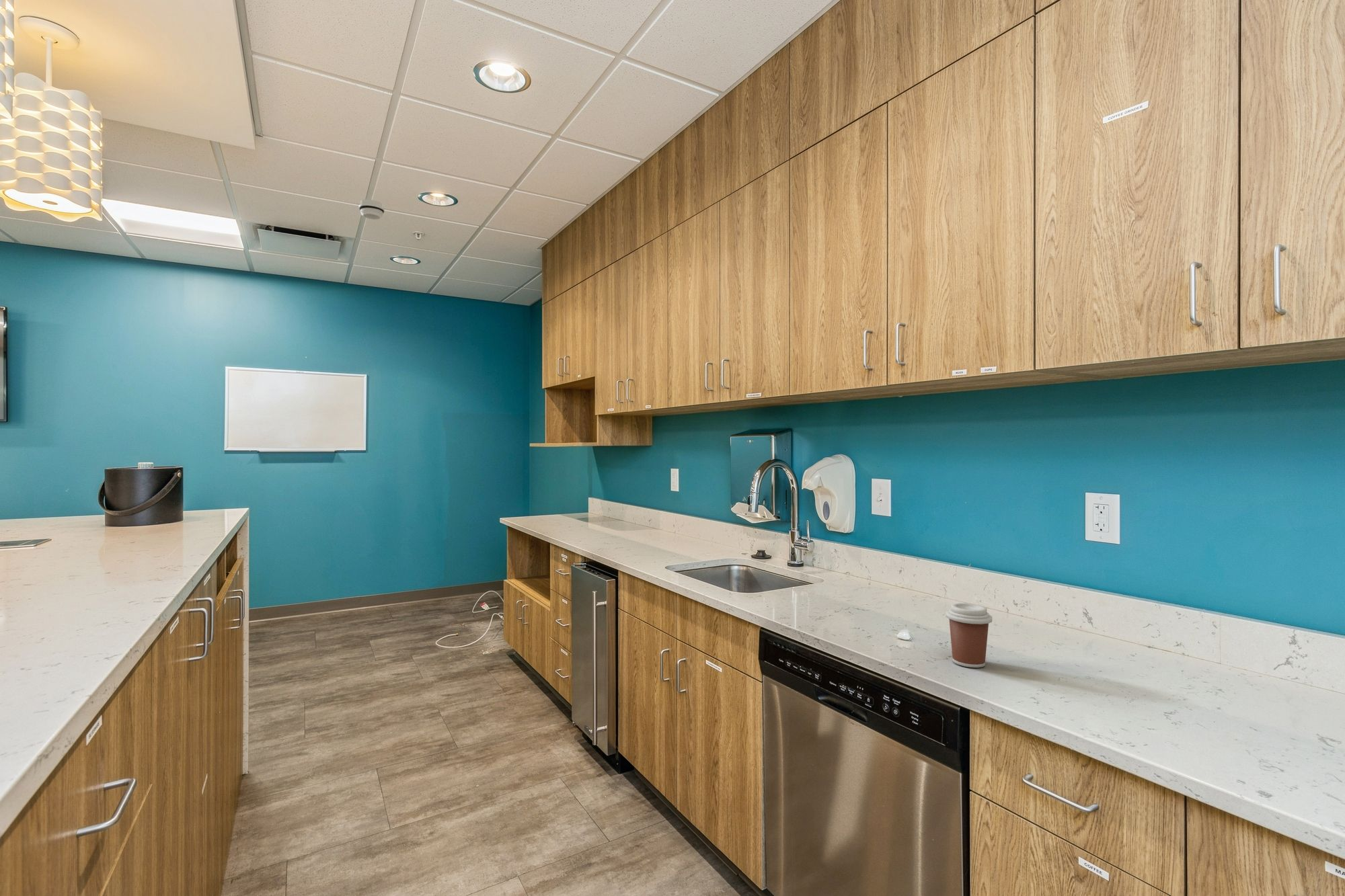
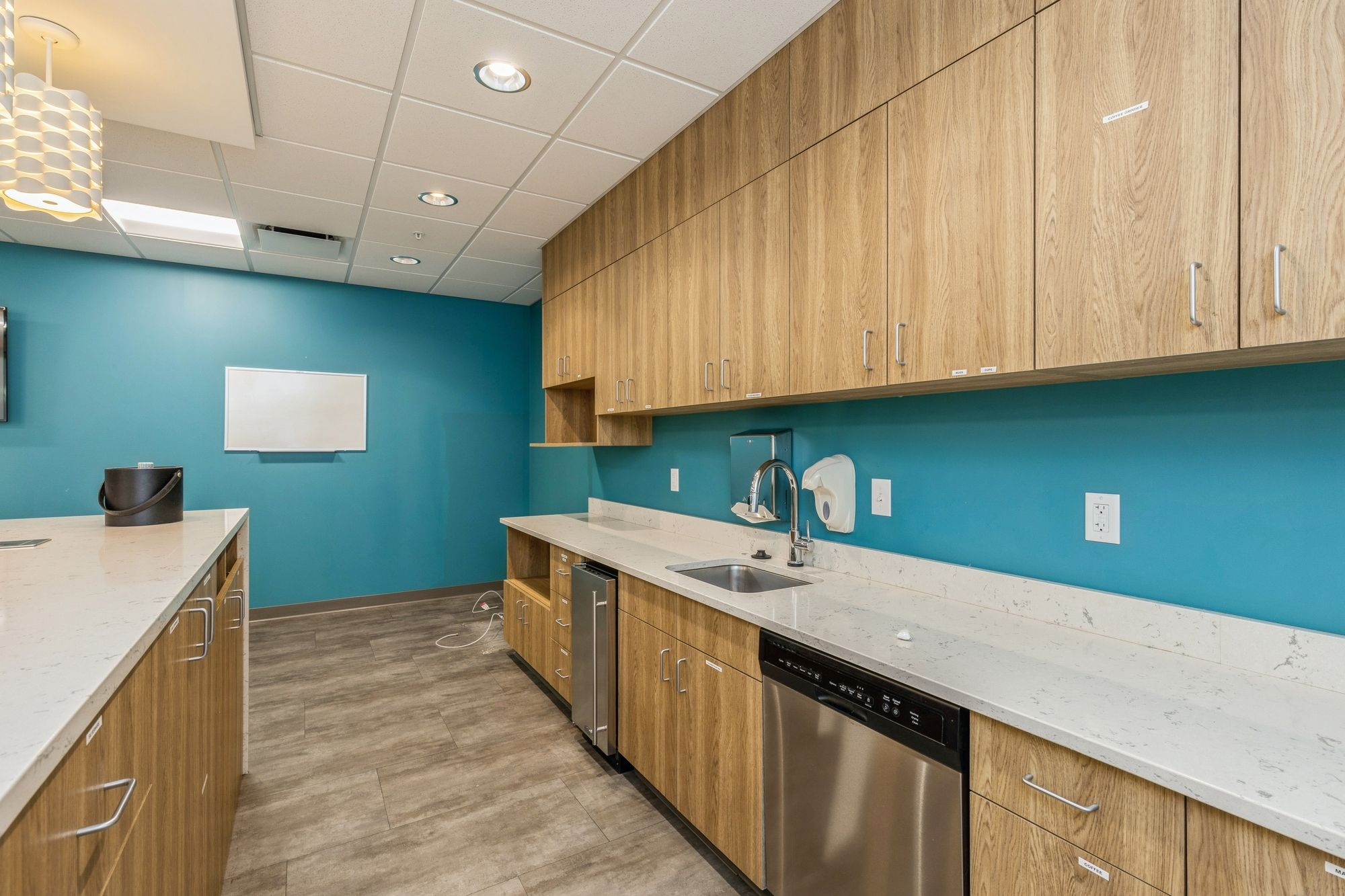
- smoke detector (371, 210)
- coffee cup (968, 635)
